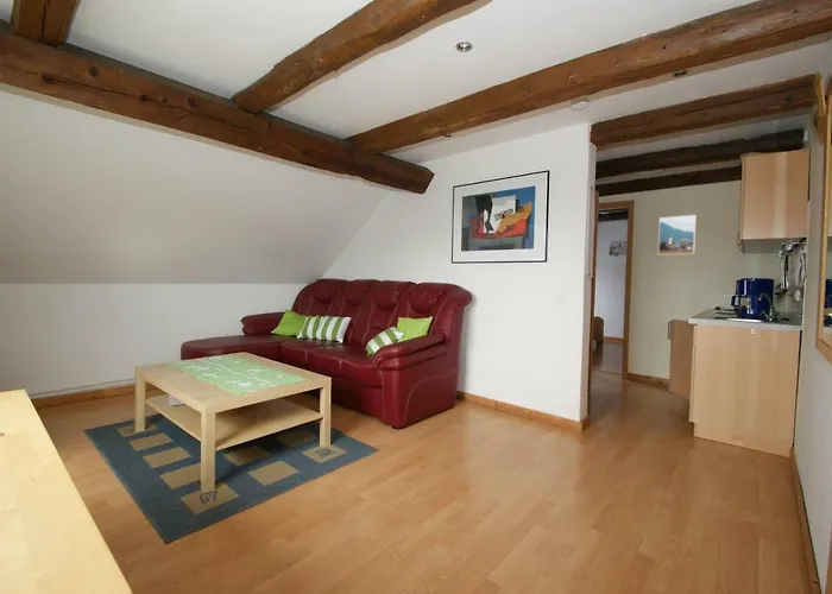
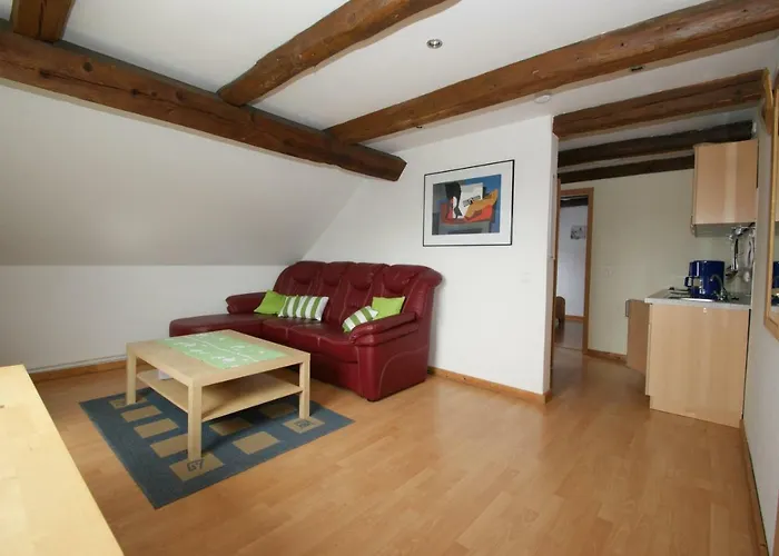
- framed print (676, 235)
